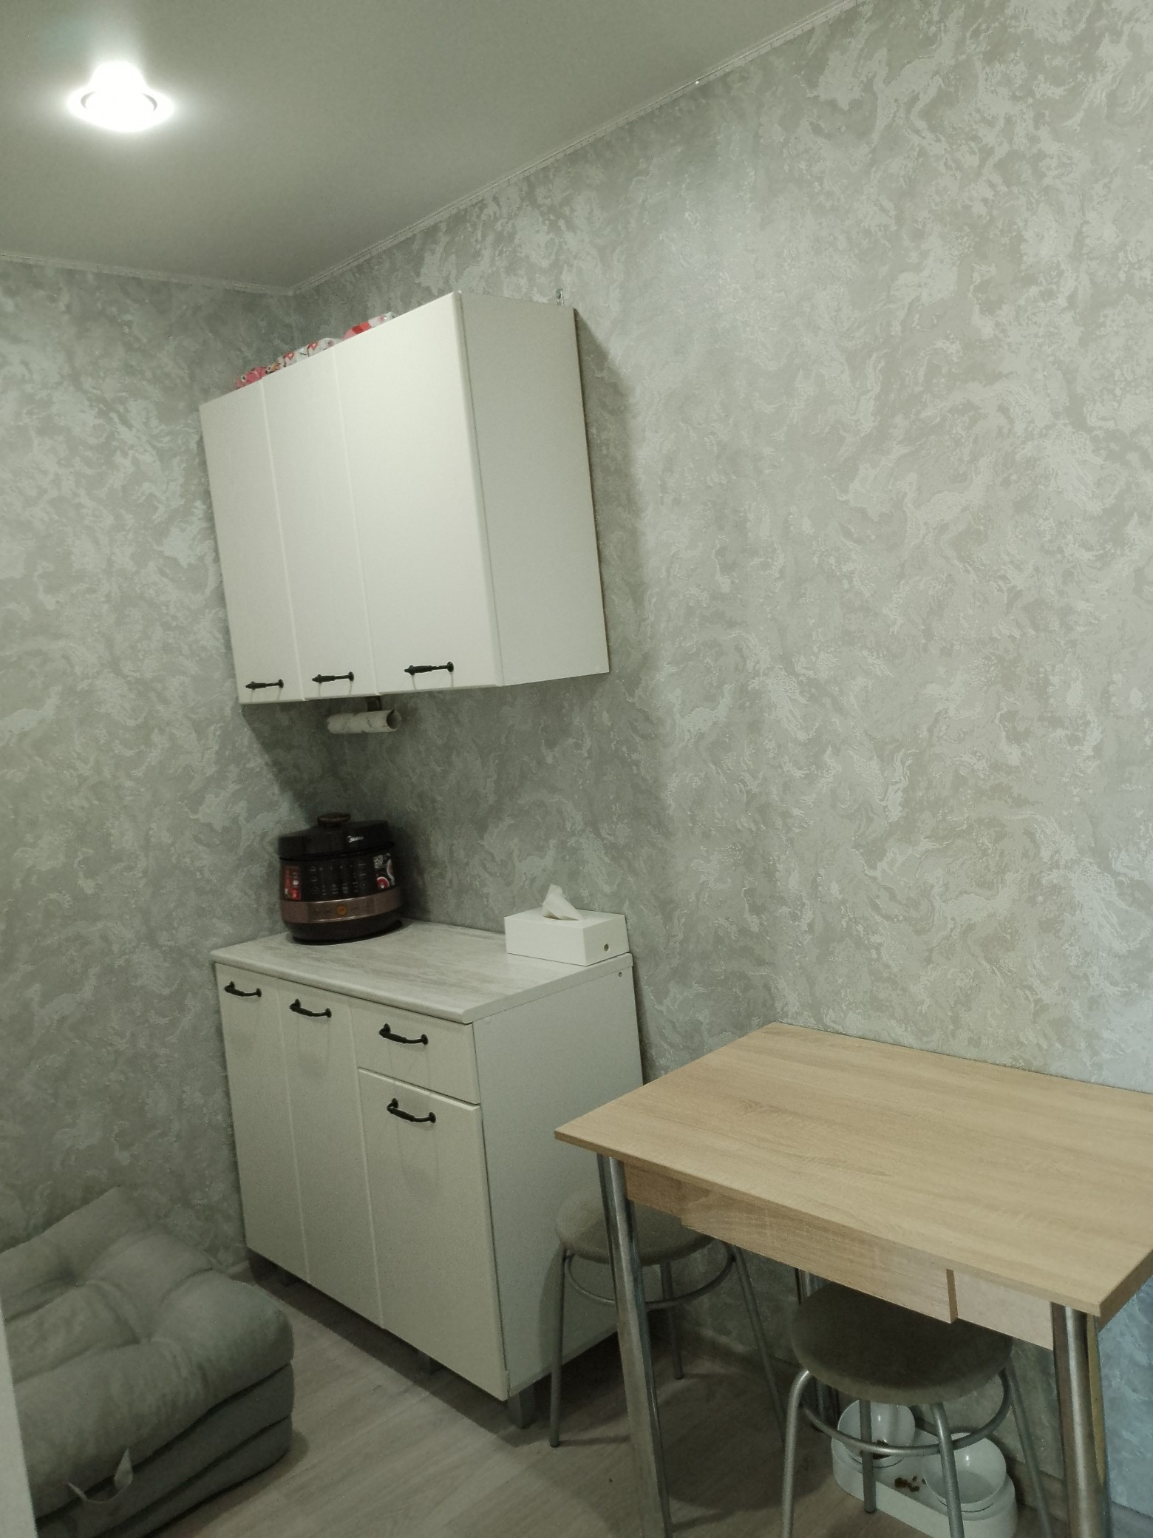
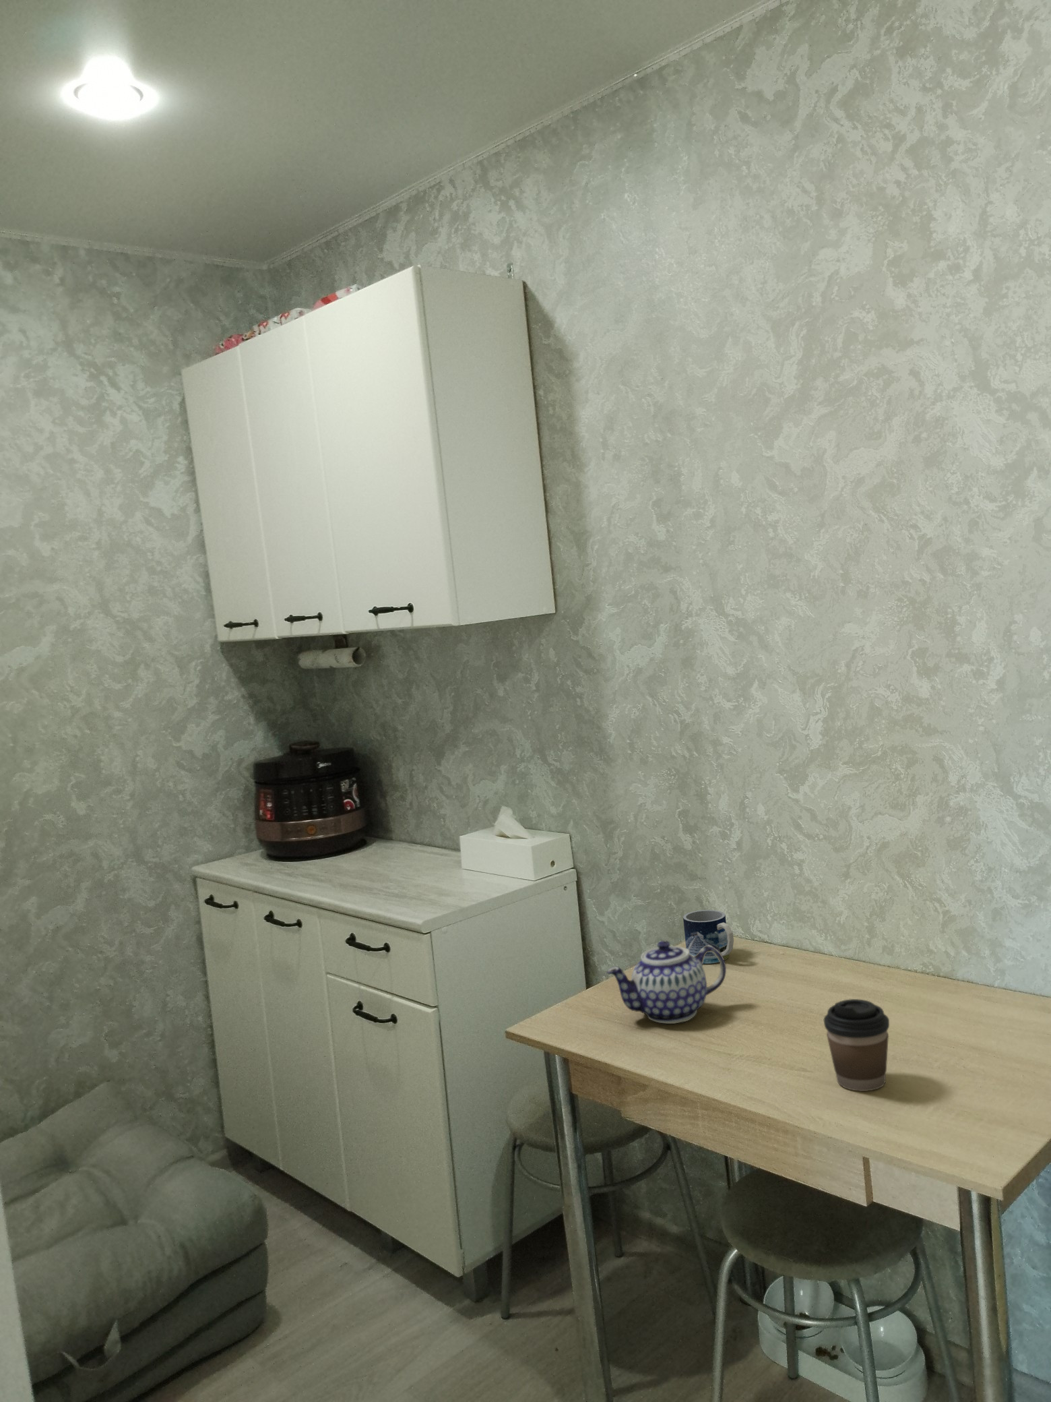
+ teapot (667, 977)
+ mug (711, 937)
+ coffee cup (858, 1041)
